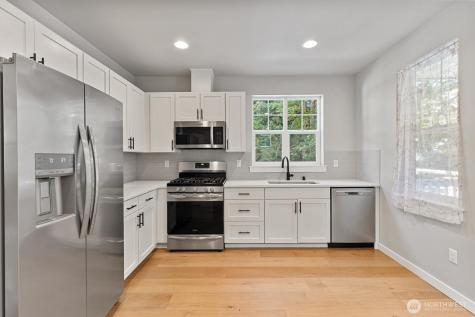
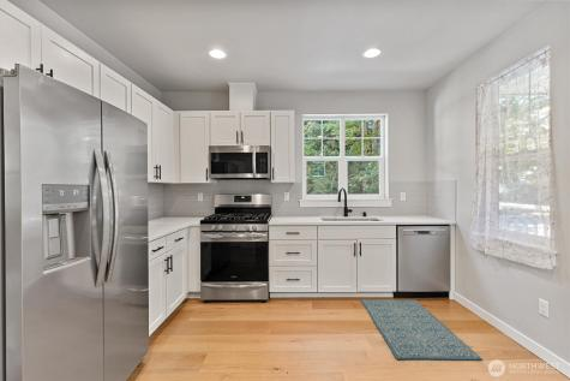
+ rug (408, 322)
